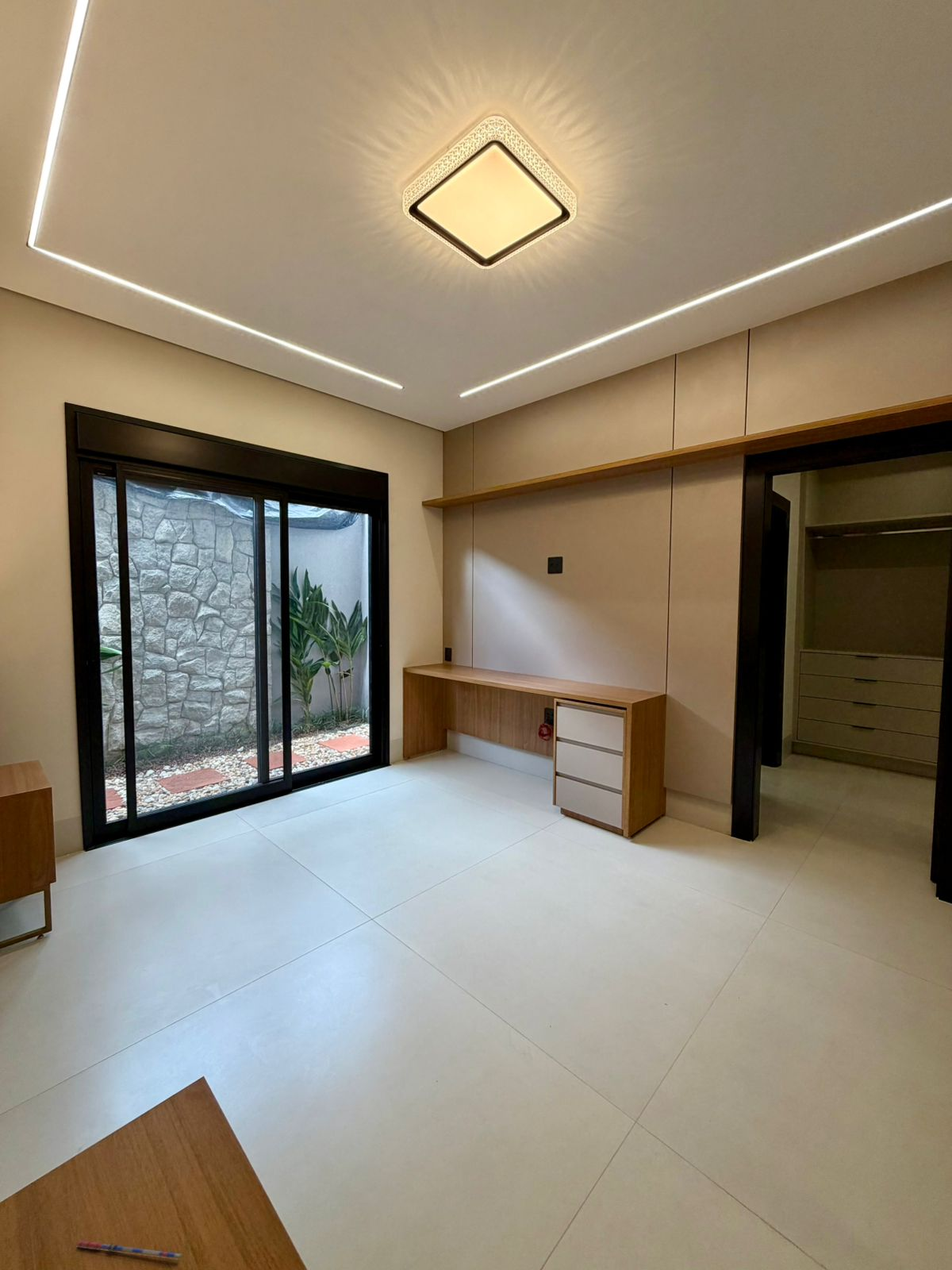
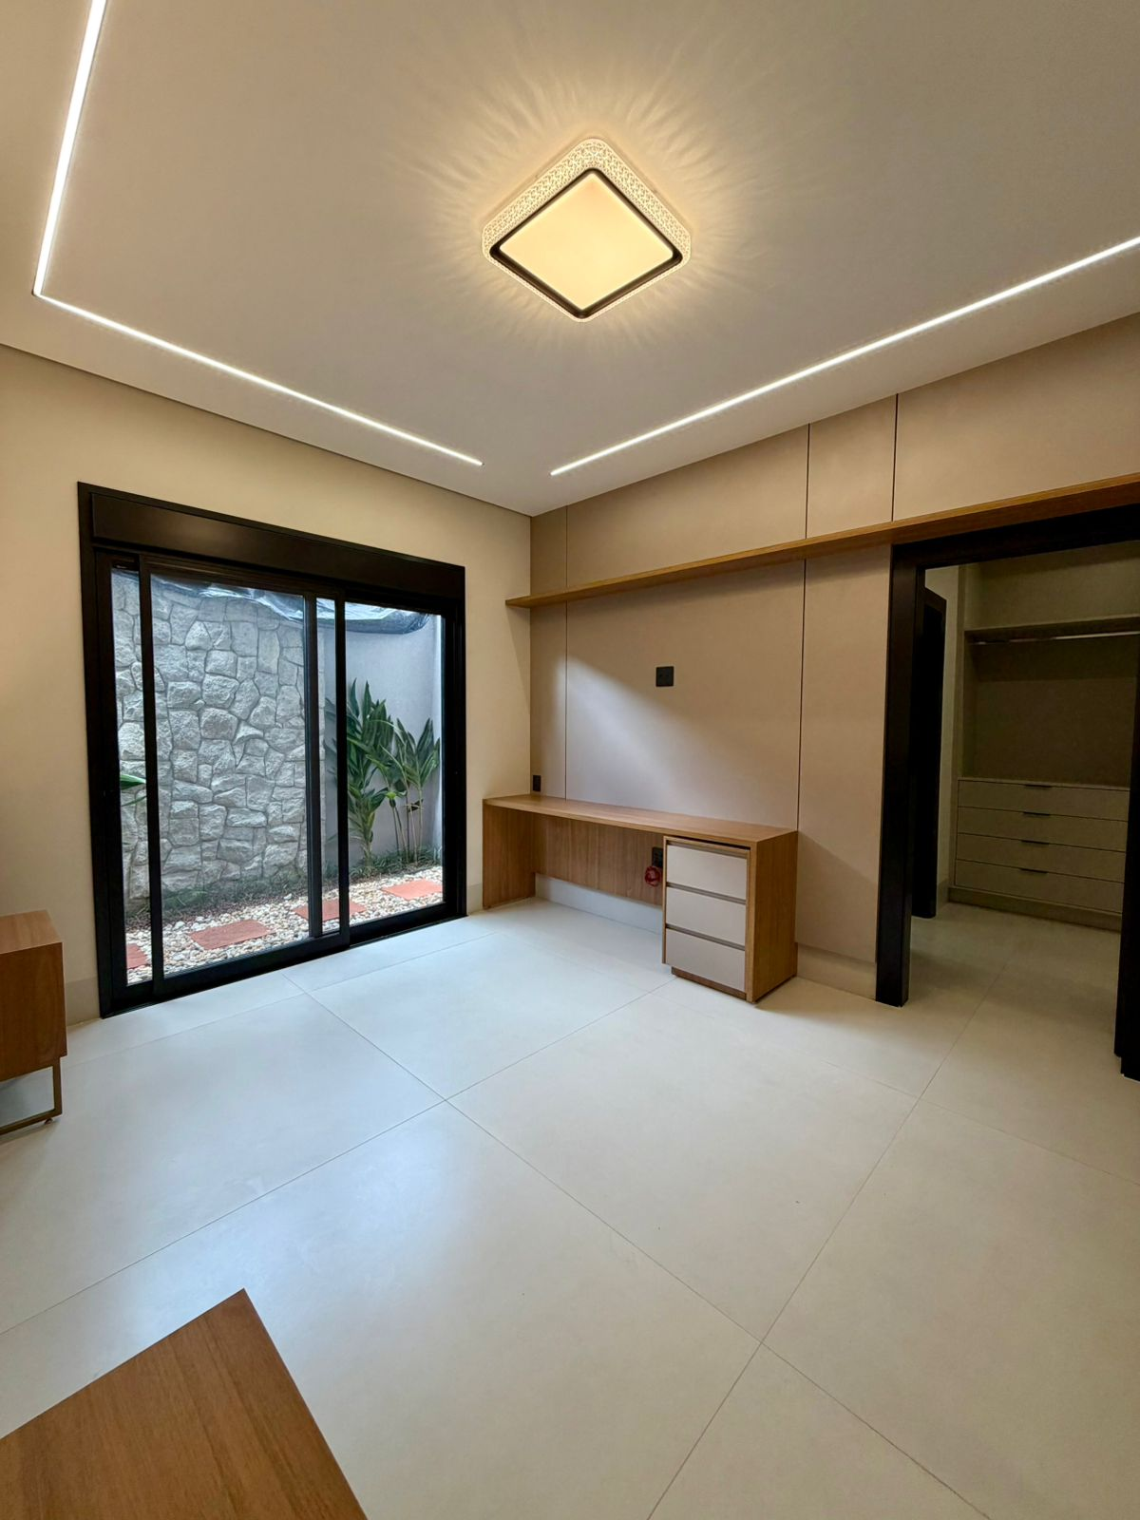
- pen (129, 1249)
